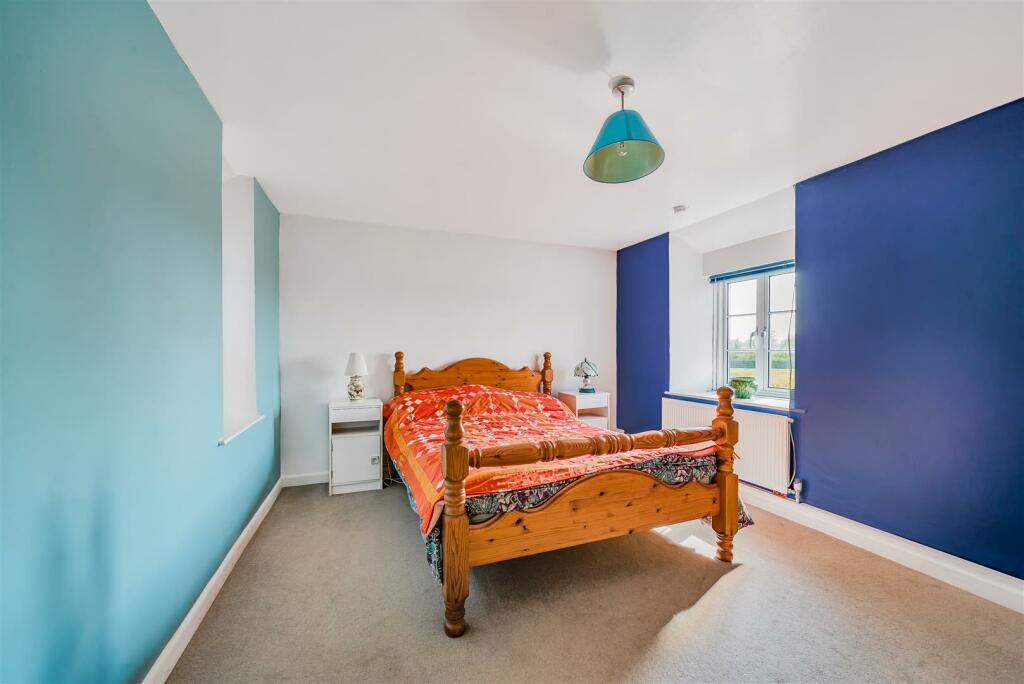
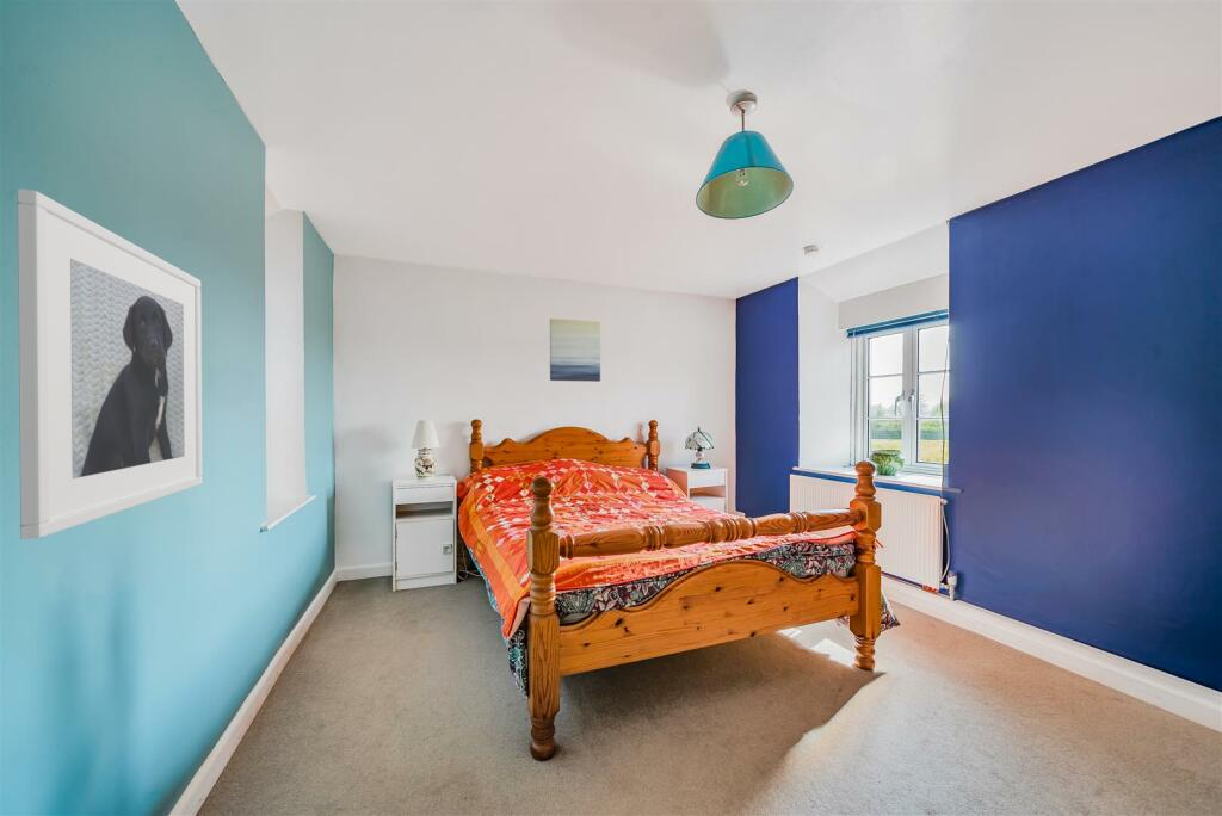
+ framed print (135, 375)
+ wall art (575, 350)
